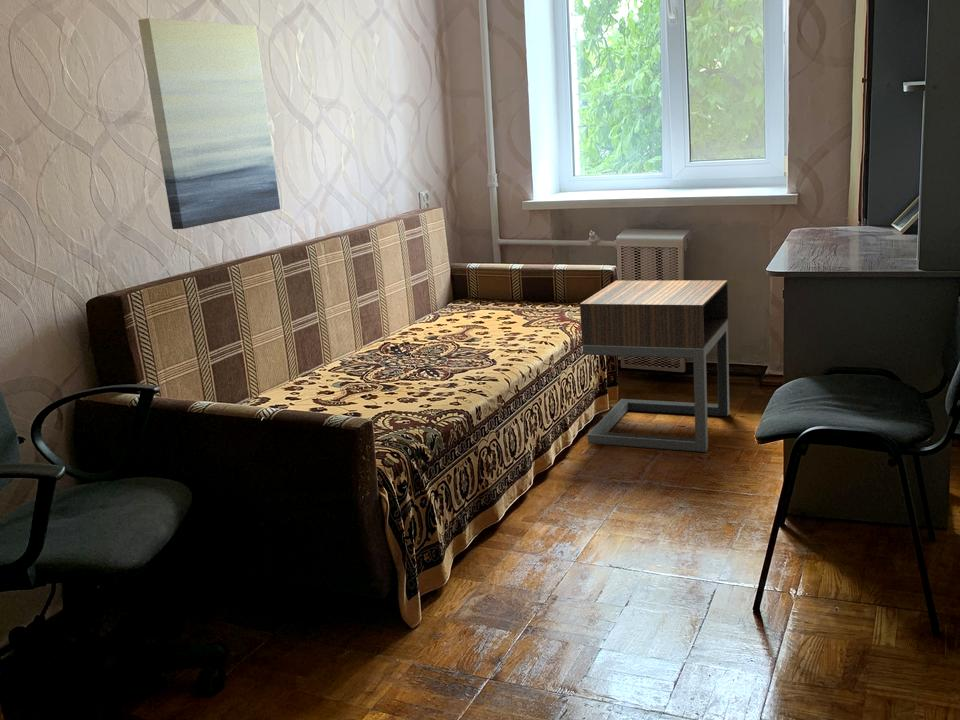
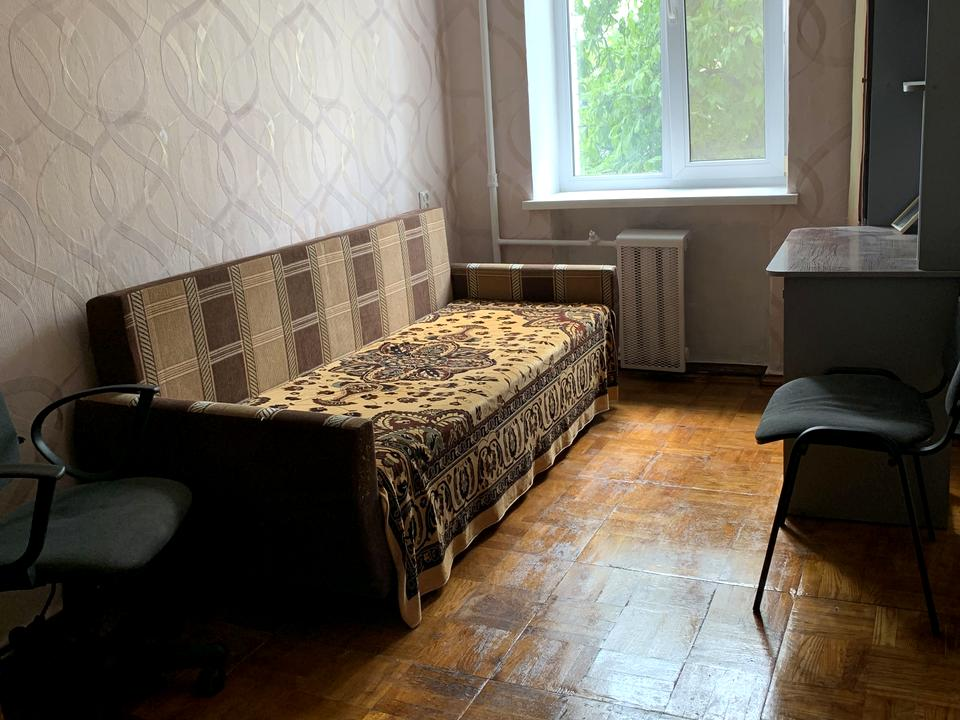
- wall art (215, 123)
- nightstand (658, 356)
